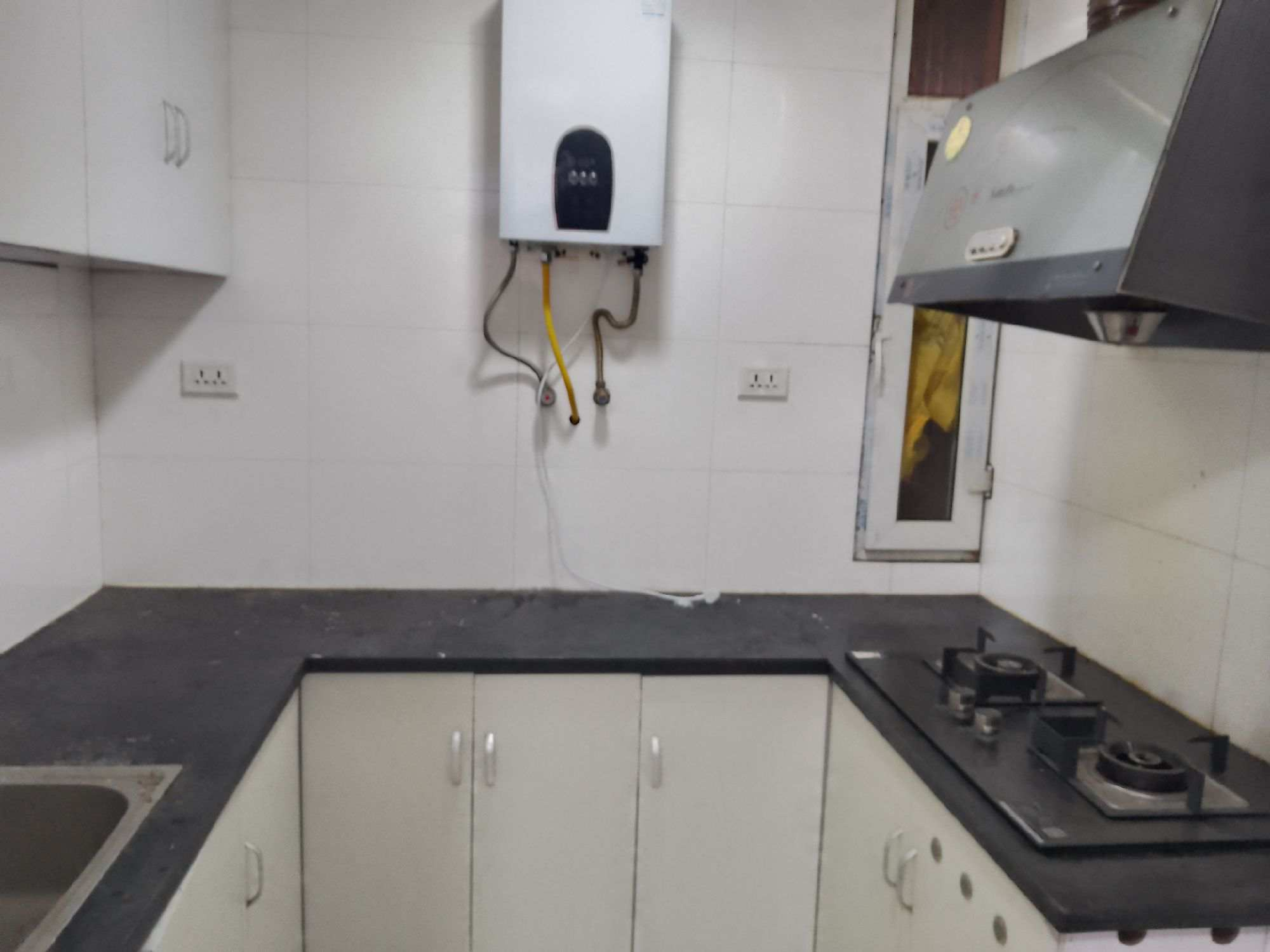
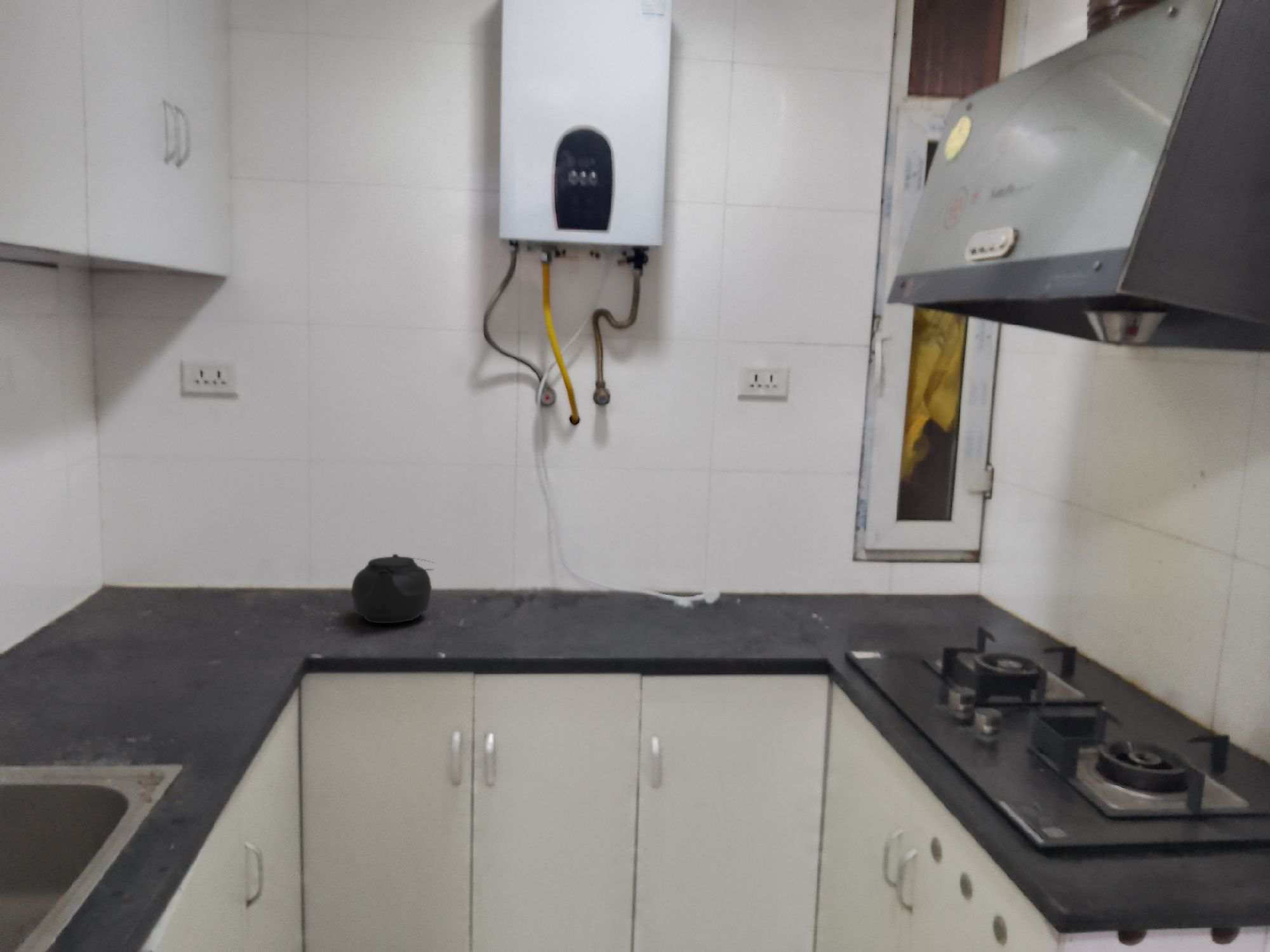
+ teapot (391, 591)
